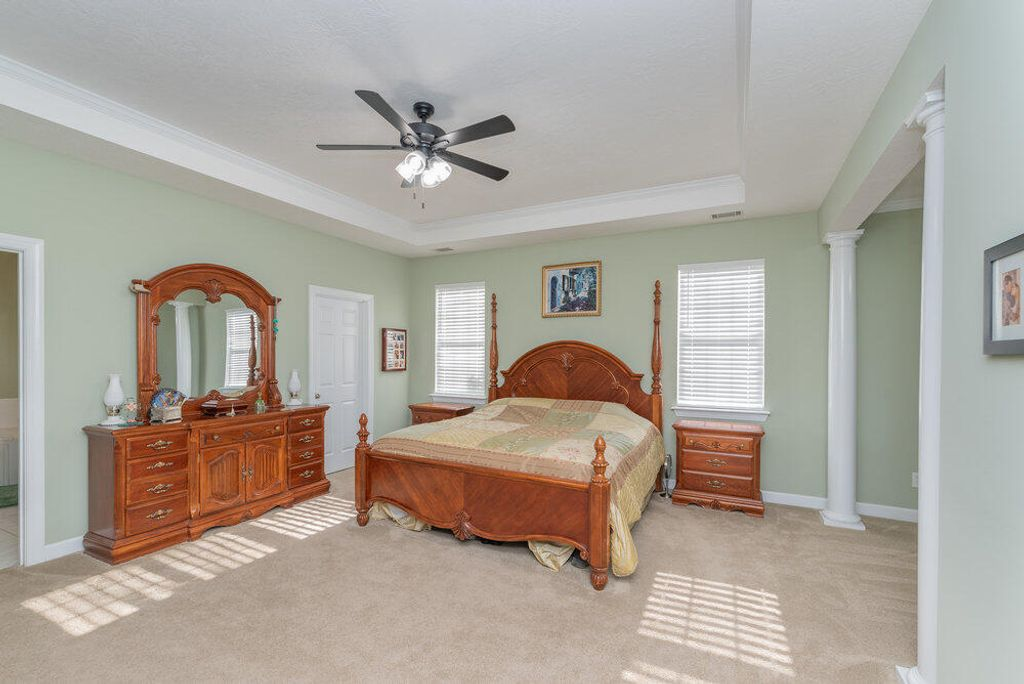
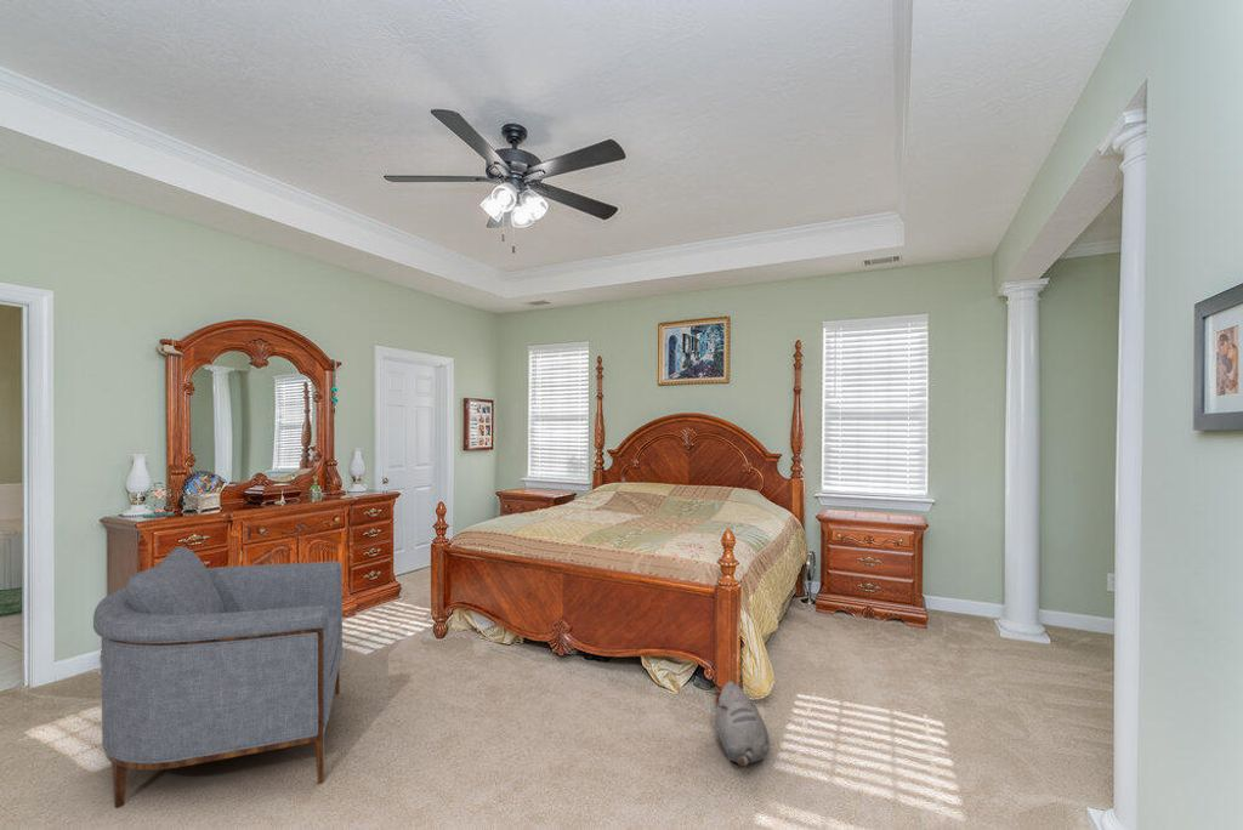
+ plush toy (742, 724)
+ armchair (227, 652)
